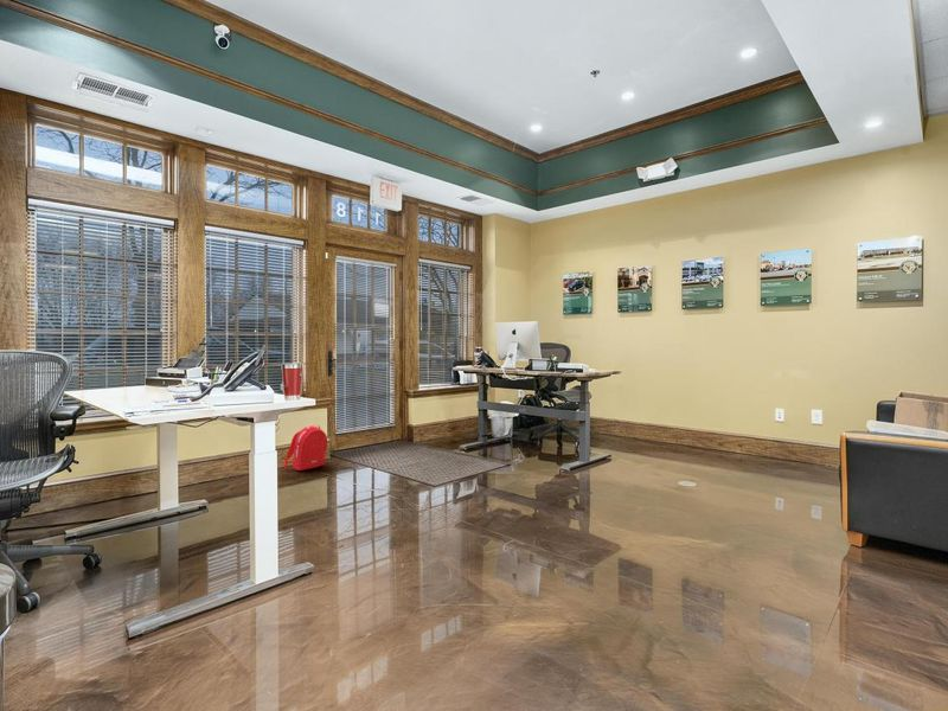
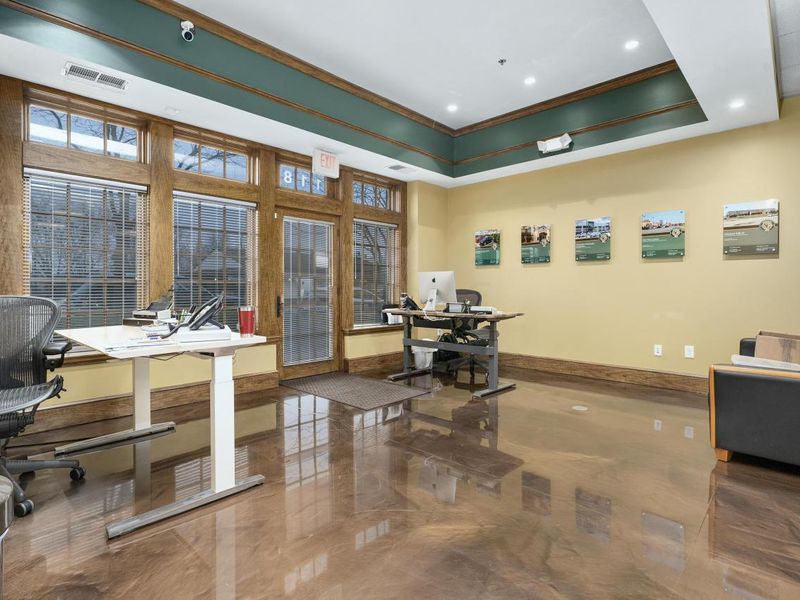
- backpack (307, 446)
